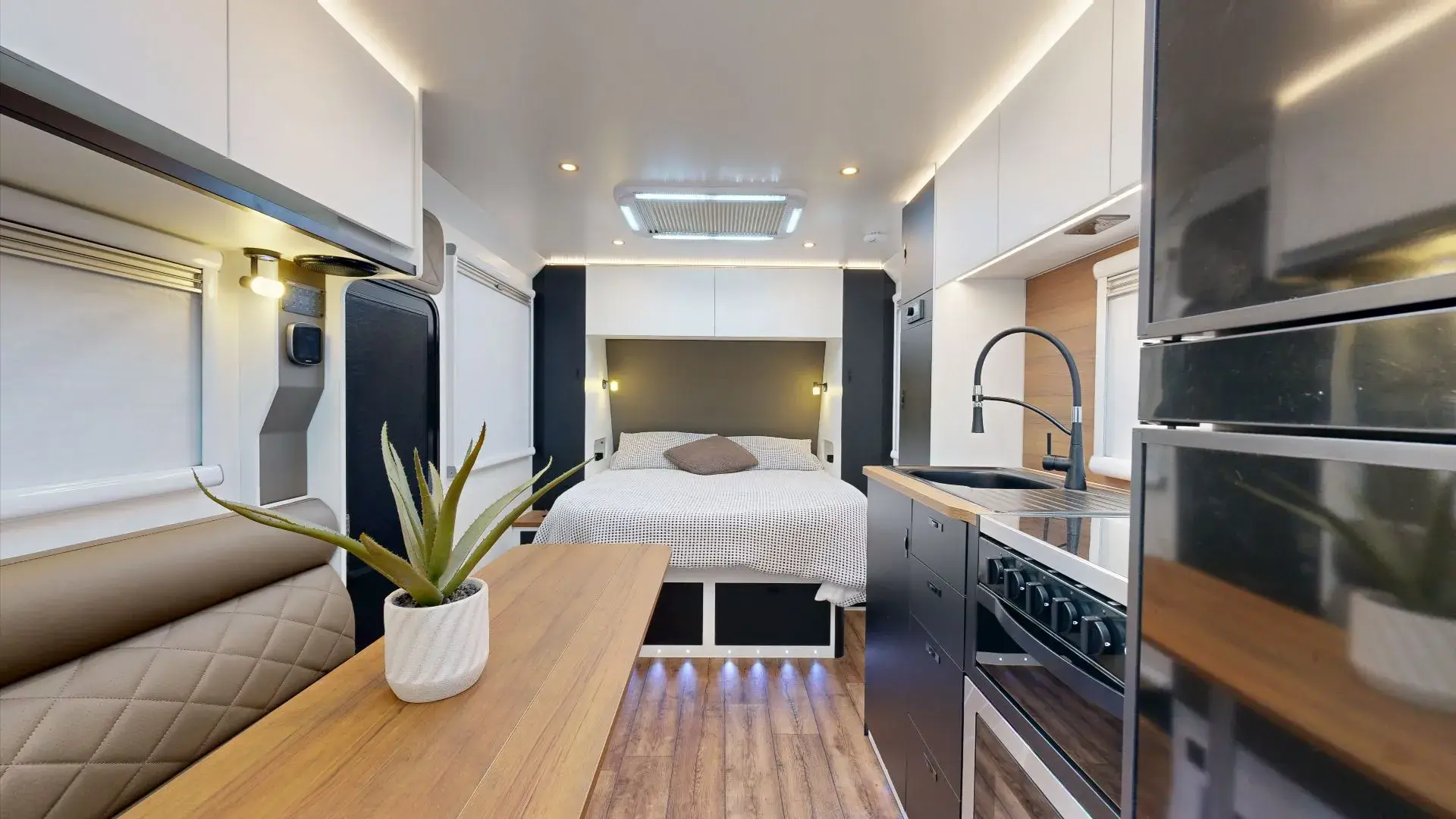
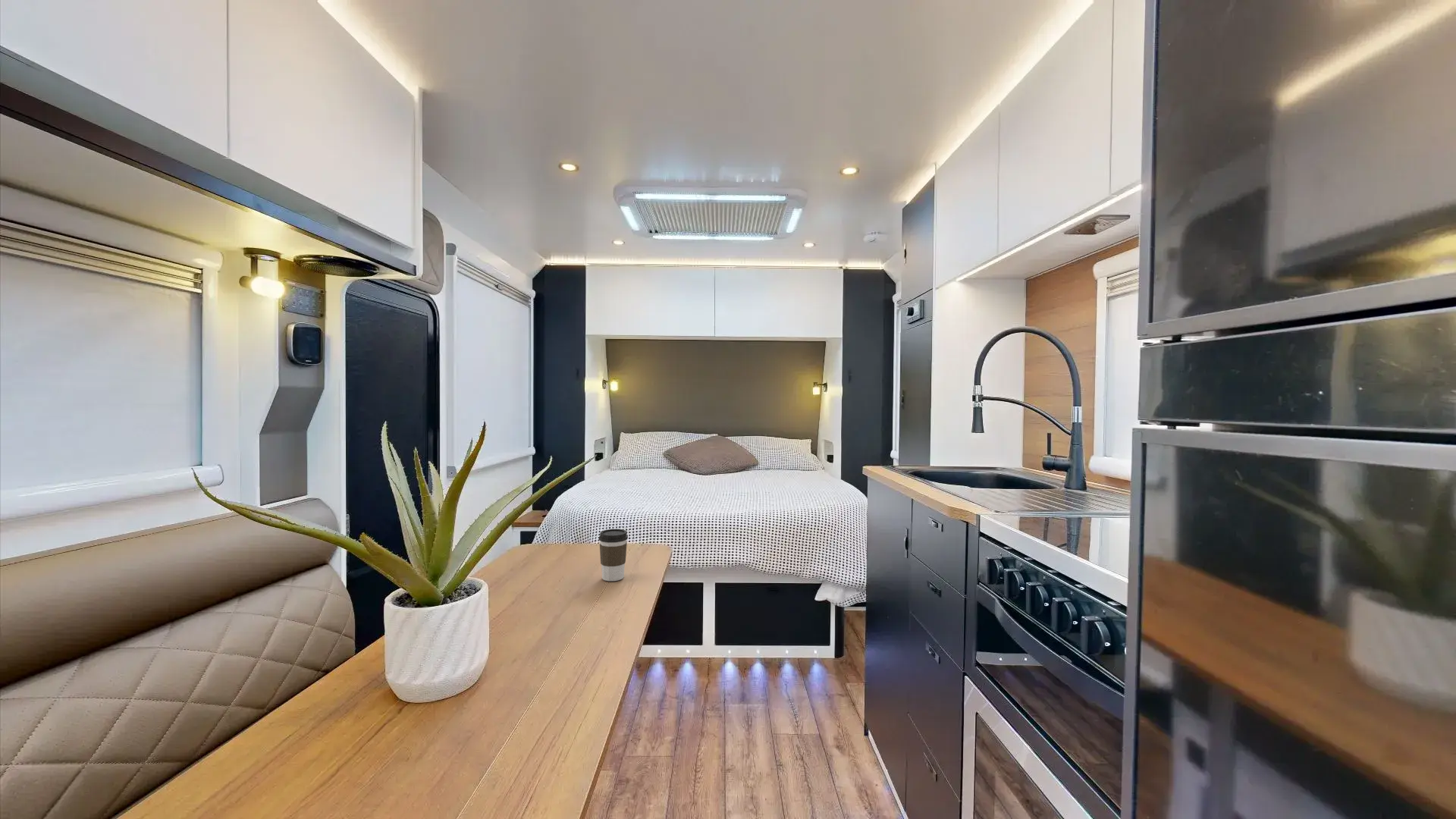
+ coffee cup (613, 554)
